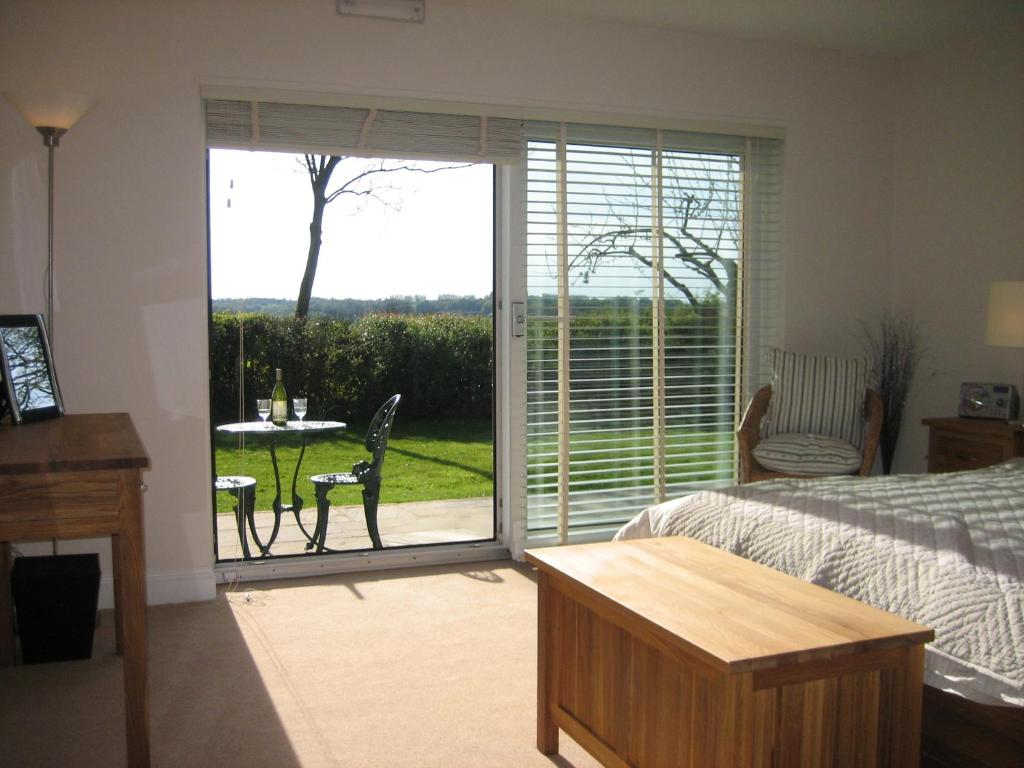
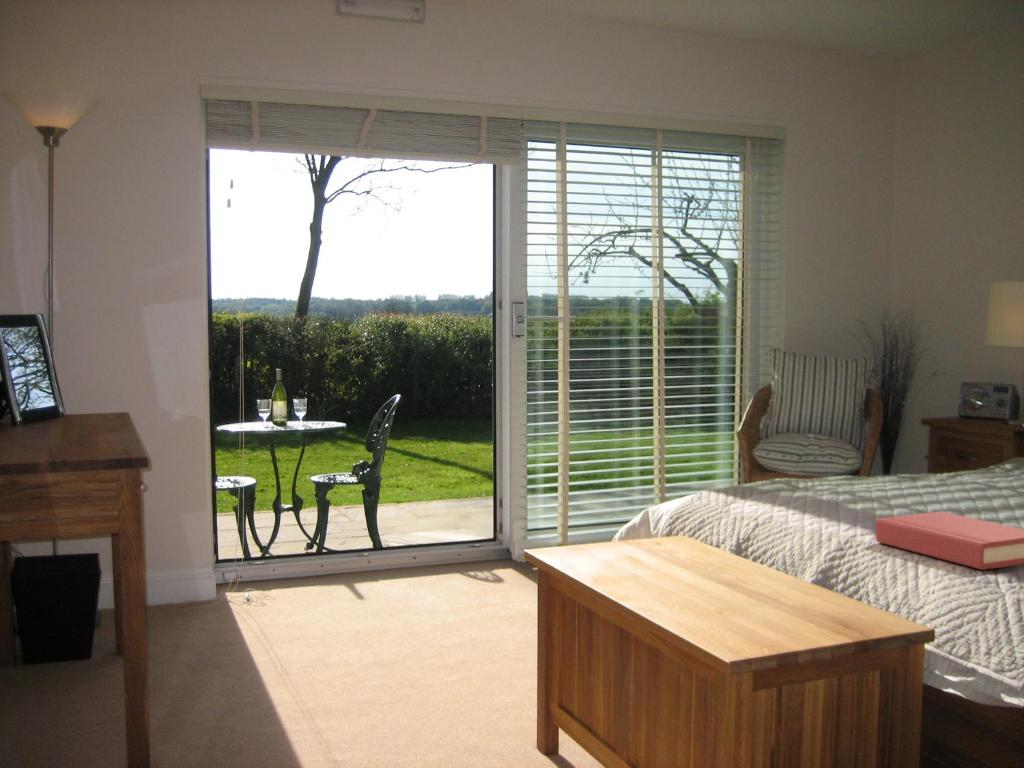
+ hardback book (958, 538)
